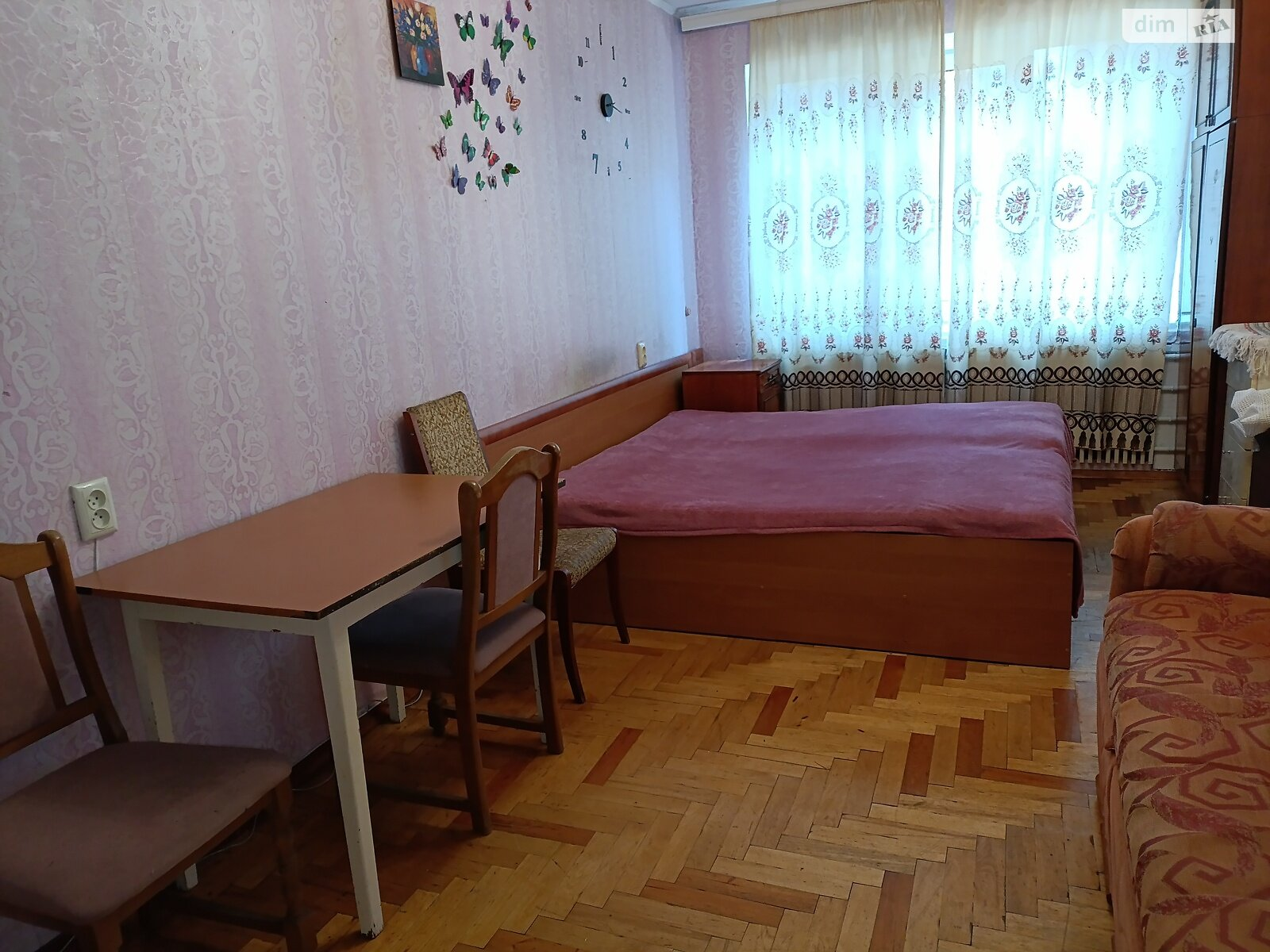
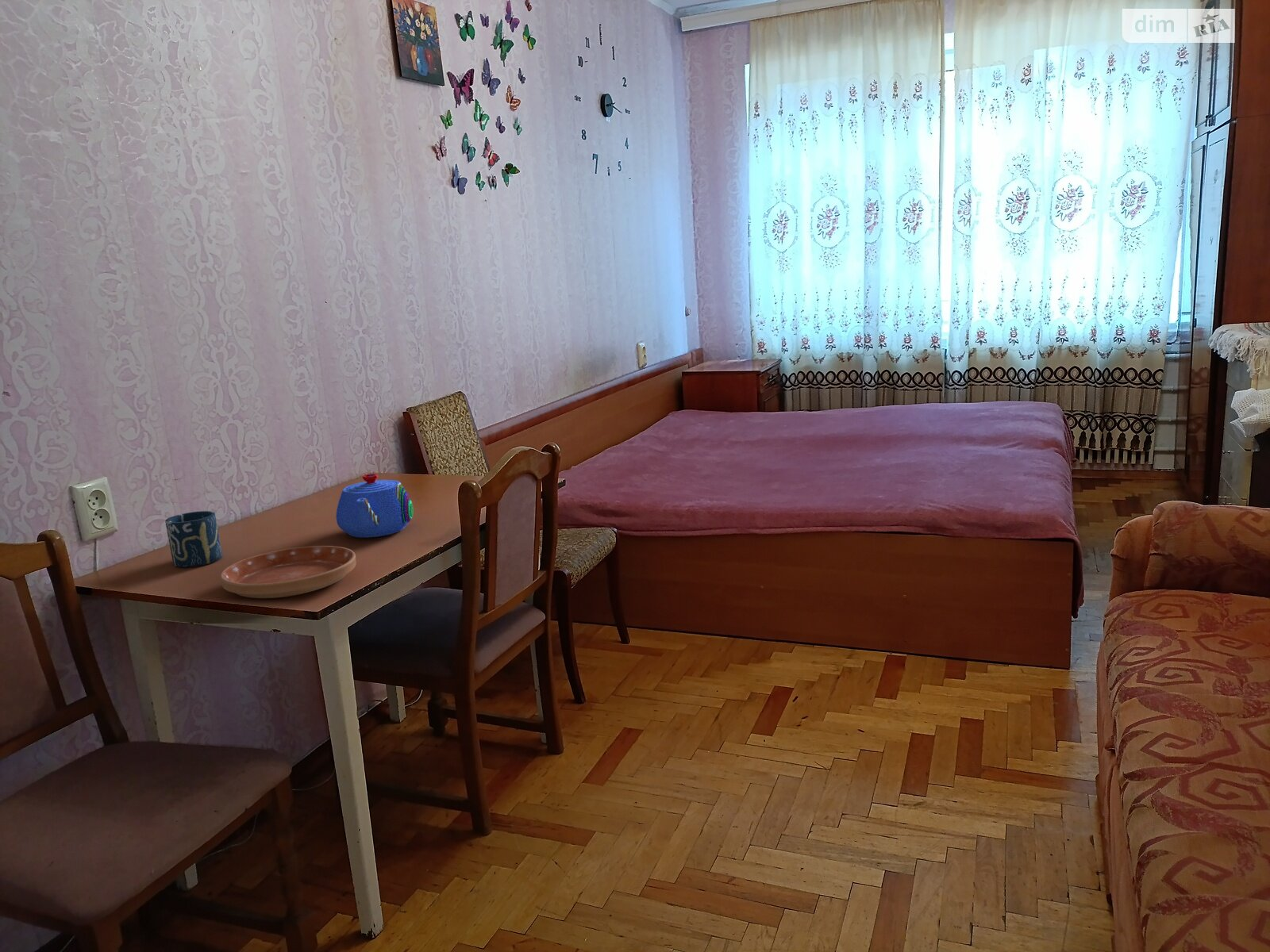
+ saucer (291, 572)
+ cup (197, 536)
+ teapot (372, 504)
